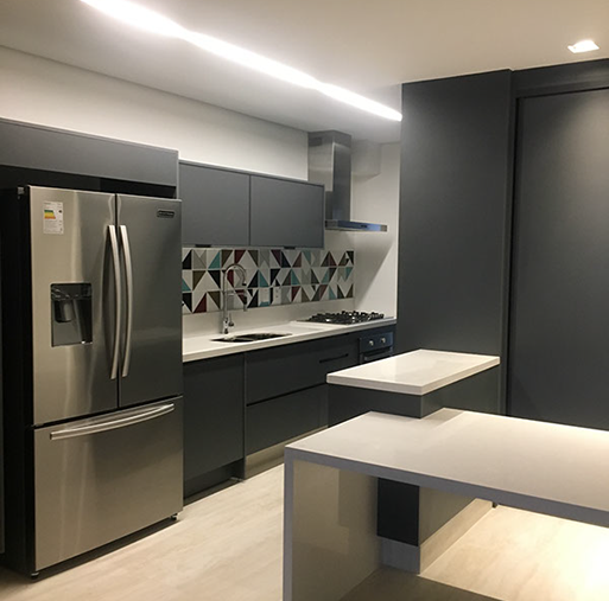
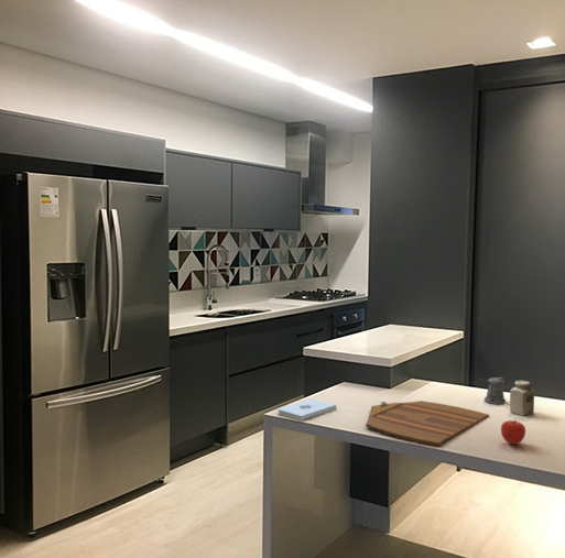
+ salt shaker (522, 396)
+ cutting board (415, 415)
+ notepad (306, 408)
+ fruit (512, 431)
+ pepper shaker (492, 389)
